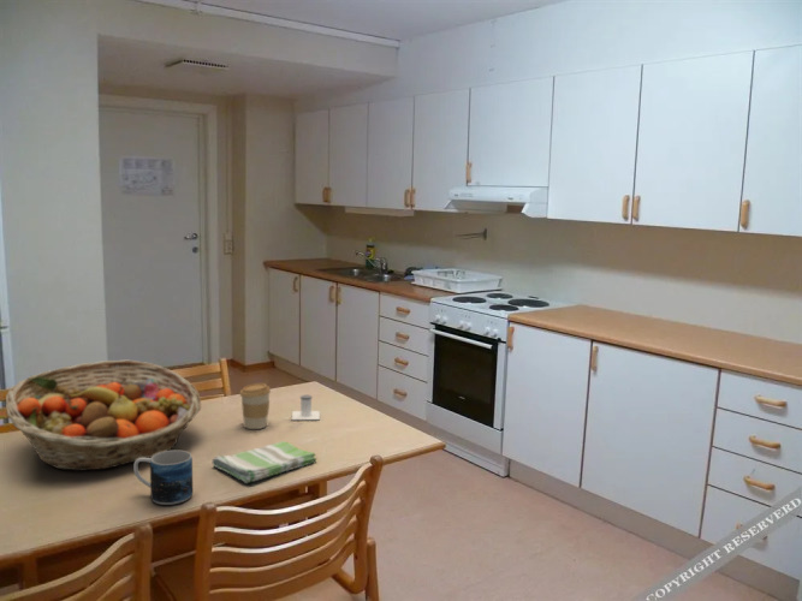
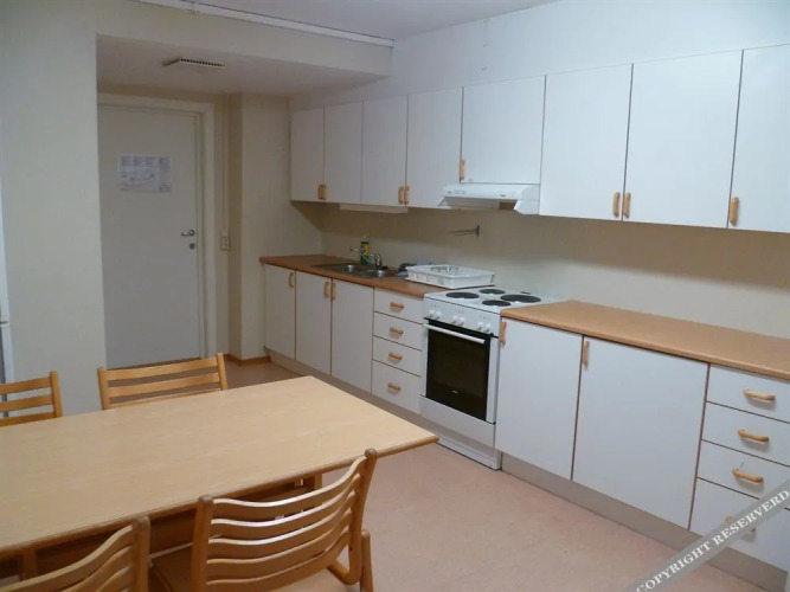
- coffee cup (255, 405)
- fruit basket (108, 411)
- dish towel (265, 457)
- mug (162, 476)
- salt shaker (305, 405)
